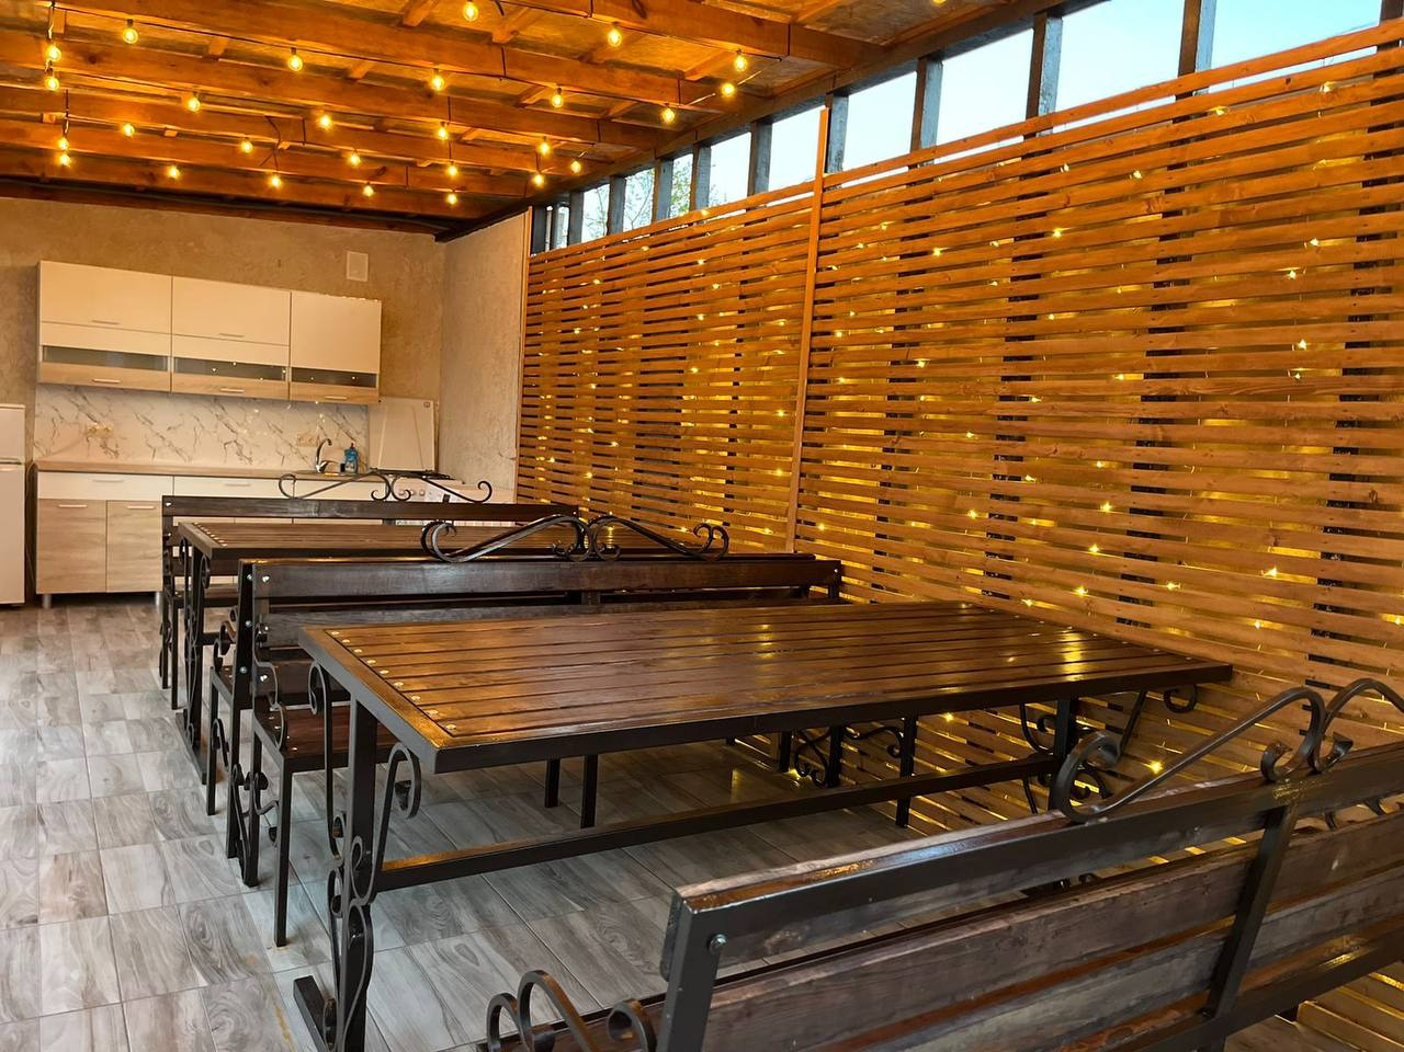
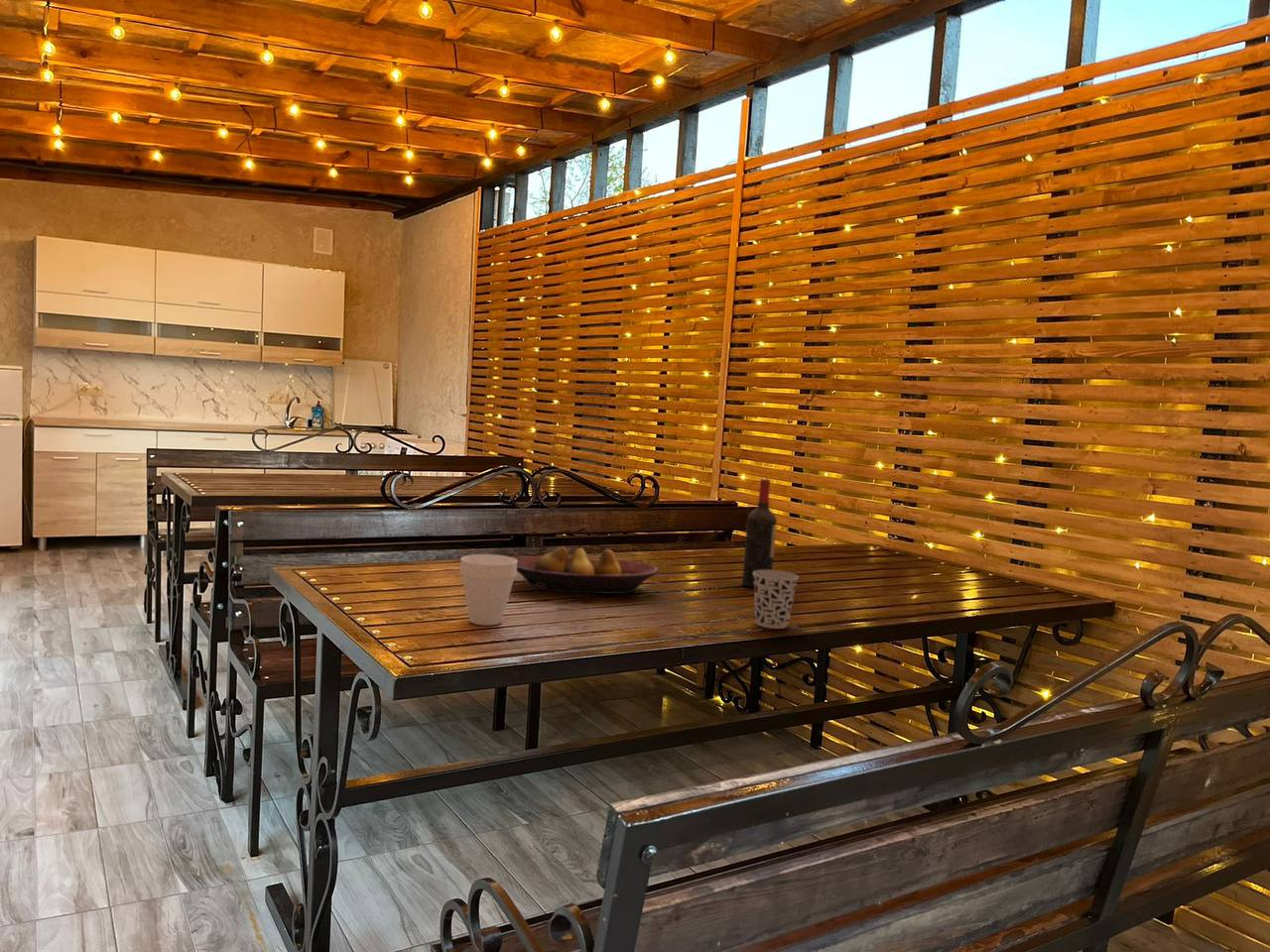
+ fruit bowl (583, 567)
+ cup (487, 590)
+ cup (773, 599)
+ wine bottle (760, 533)
